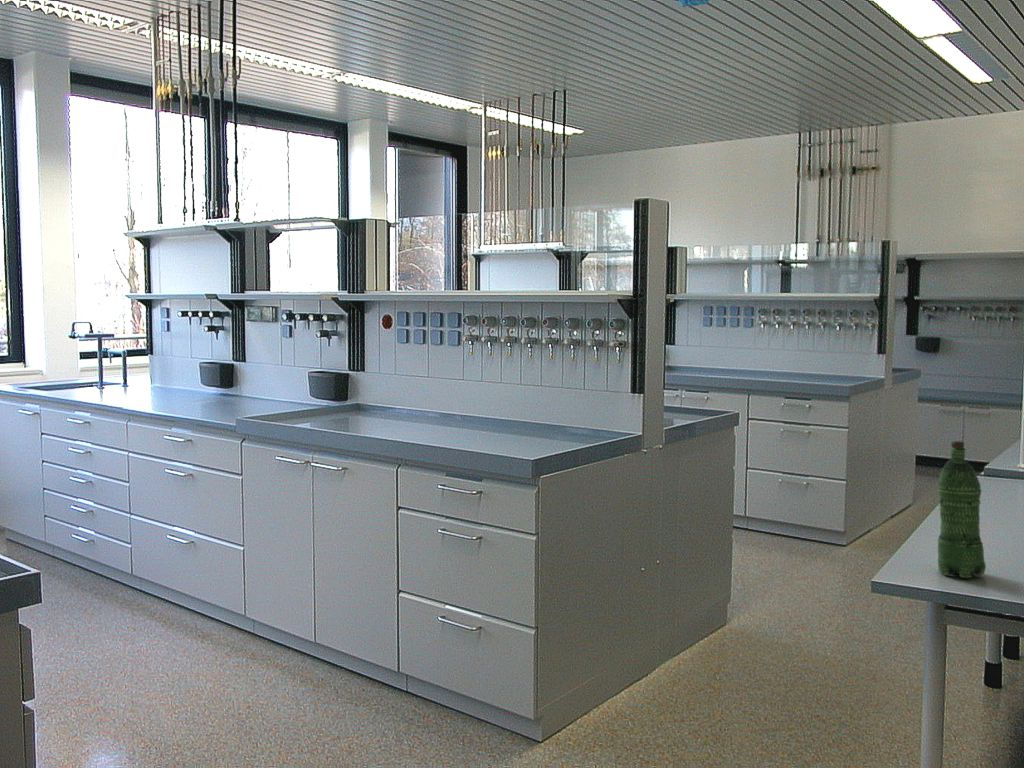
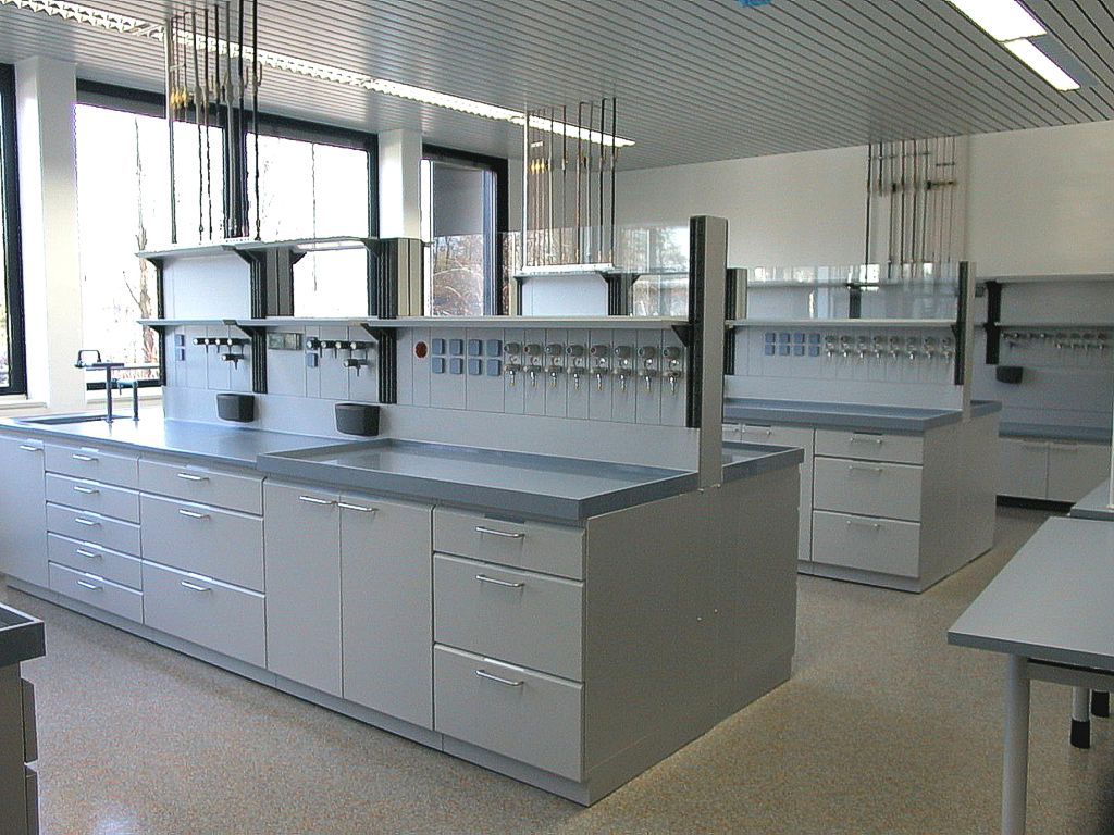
- plastic bottle (962, 507)
